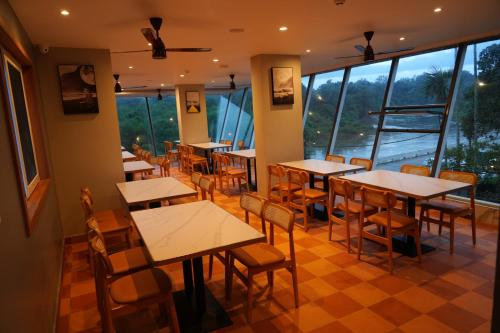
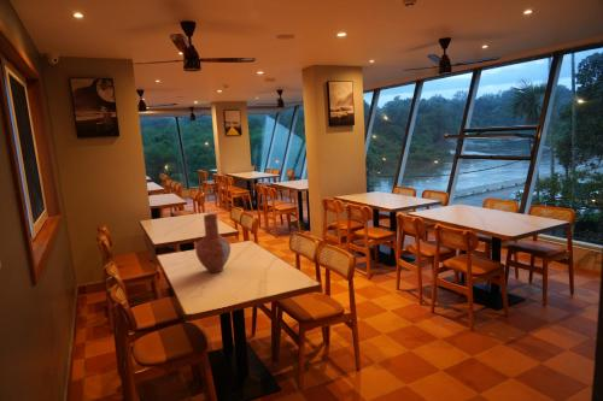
+ vase (212, 242)
